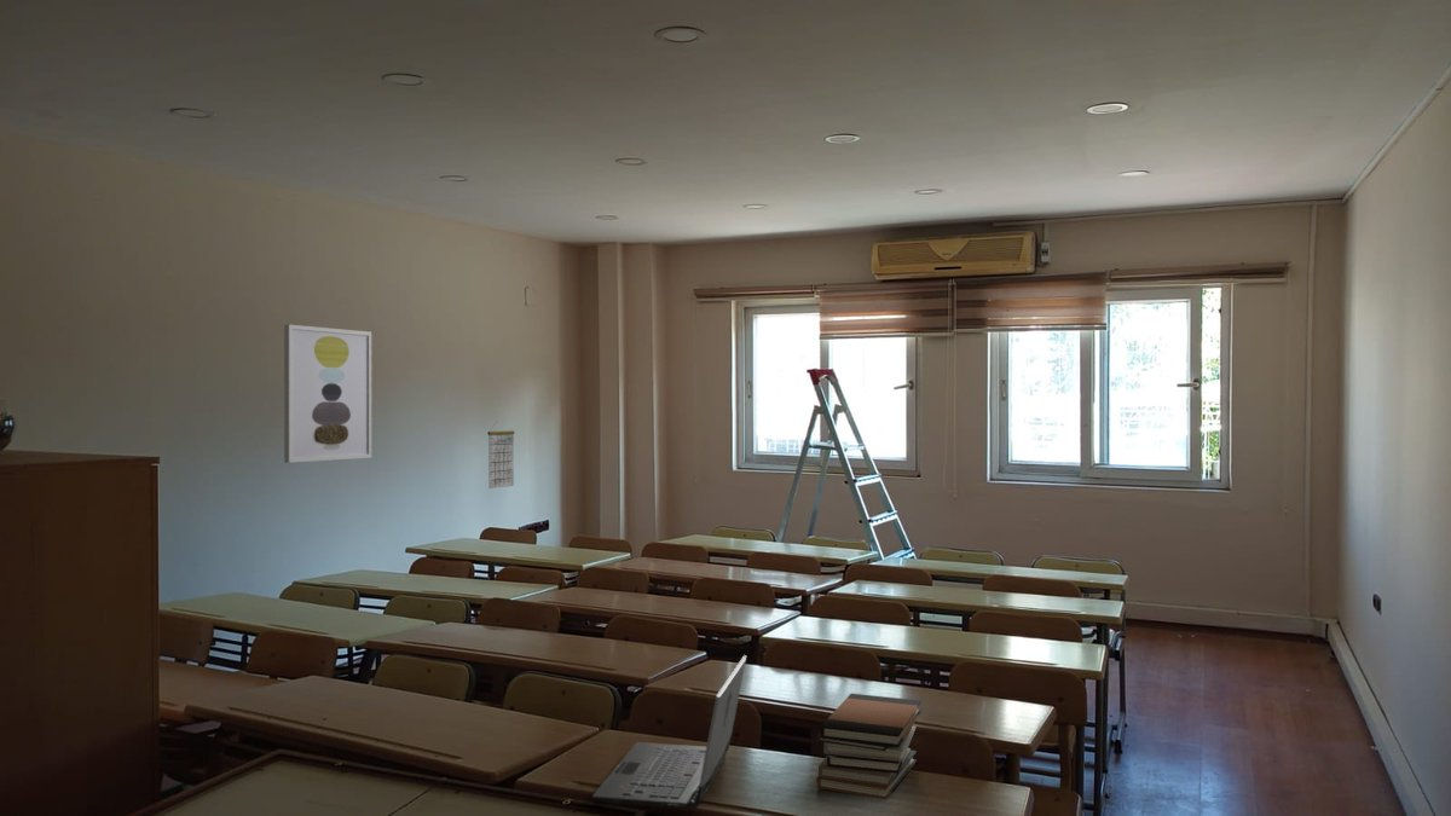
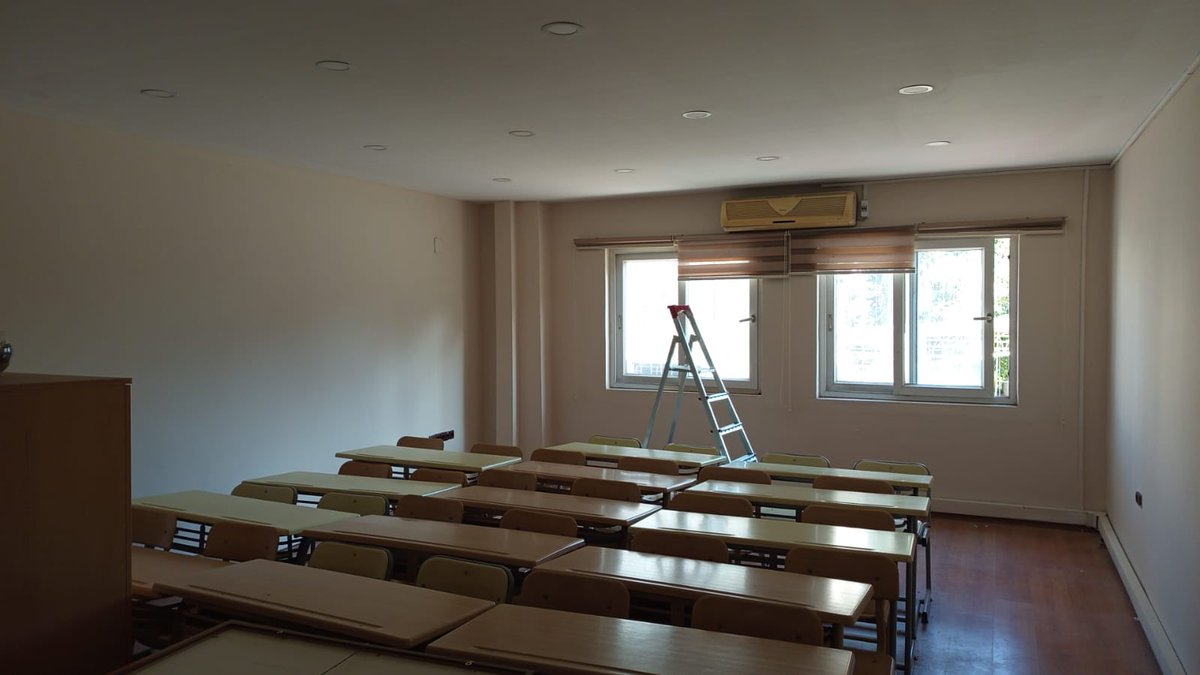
- calendar (501, 452)
- book stack (871, 742)
- laptop computer (674, 745)
- wall art (330, 394)
